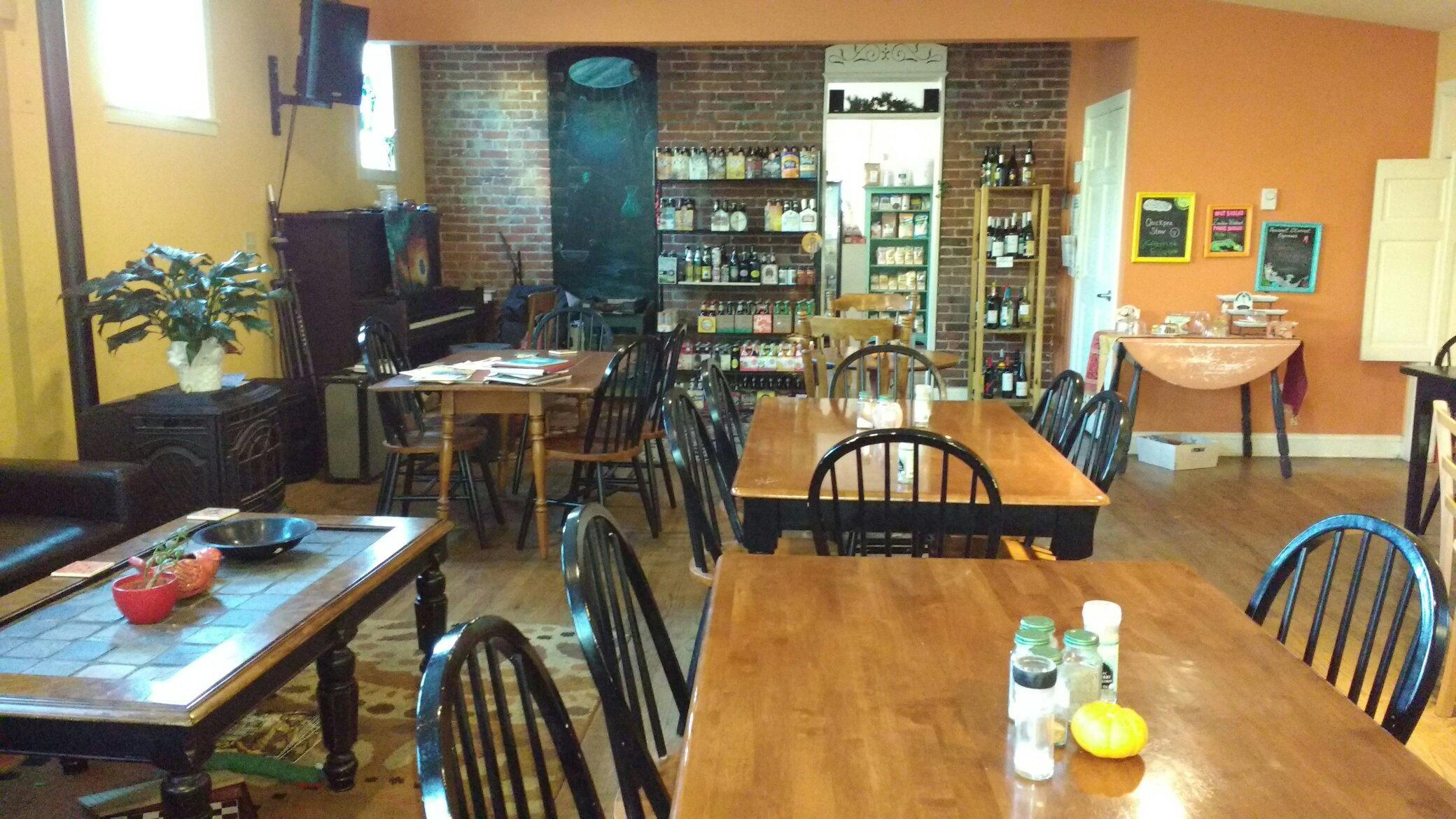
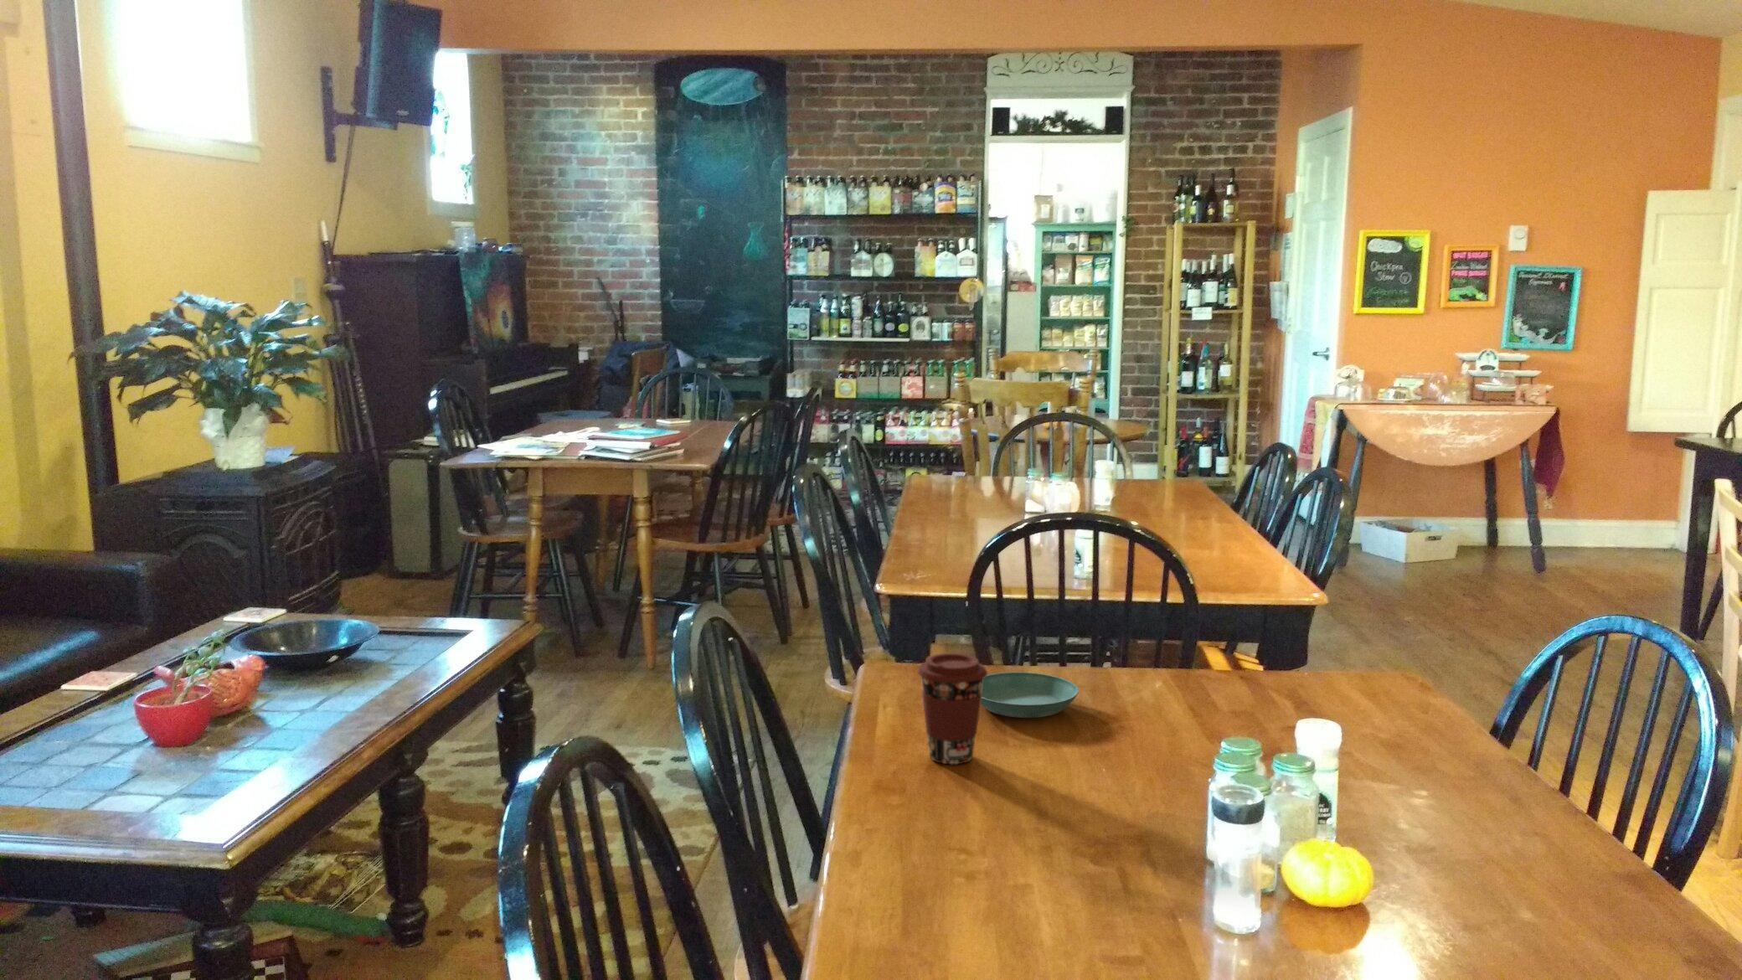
+ saucer (1023, 696)
+ coffee cup (951, 708)
